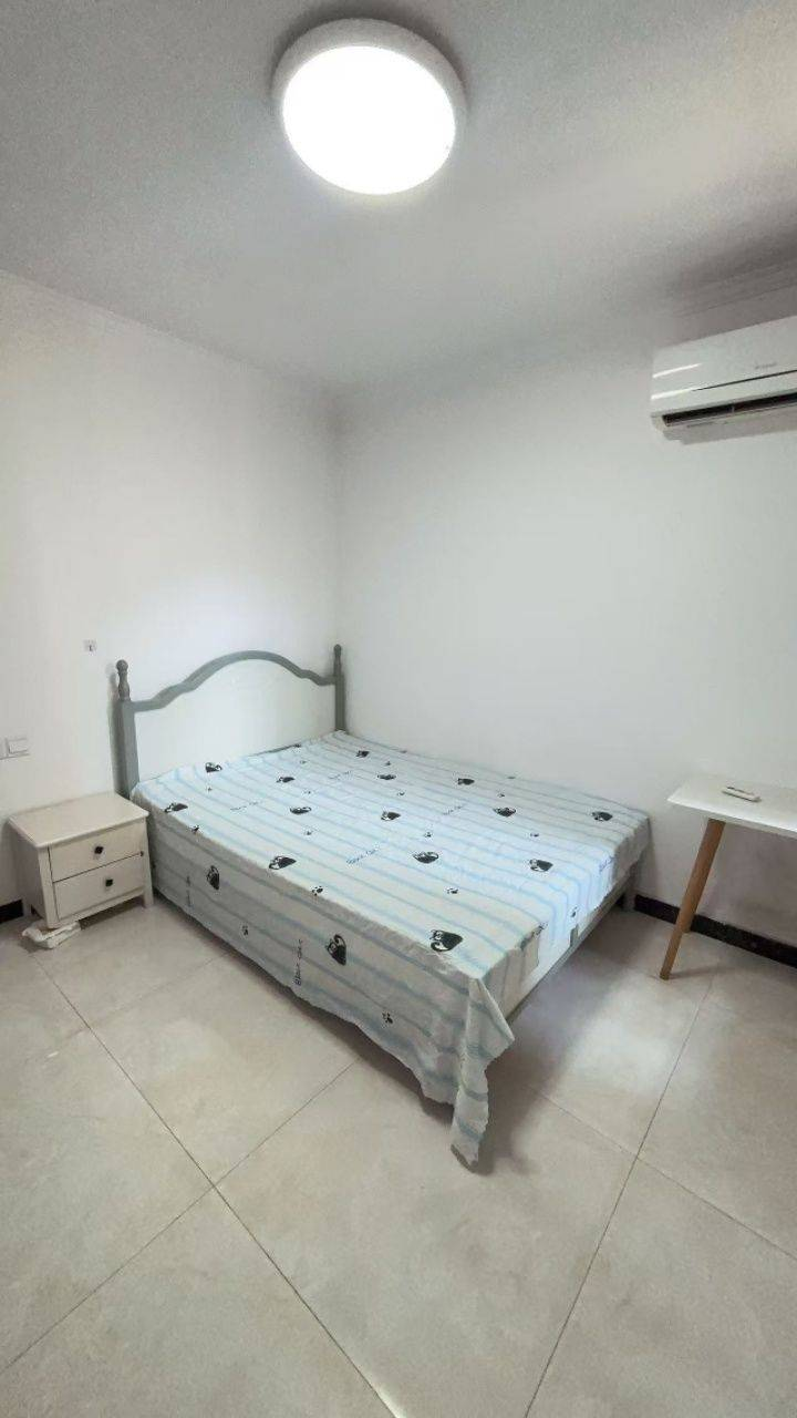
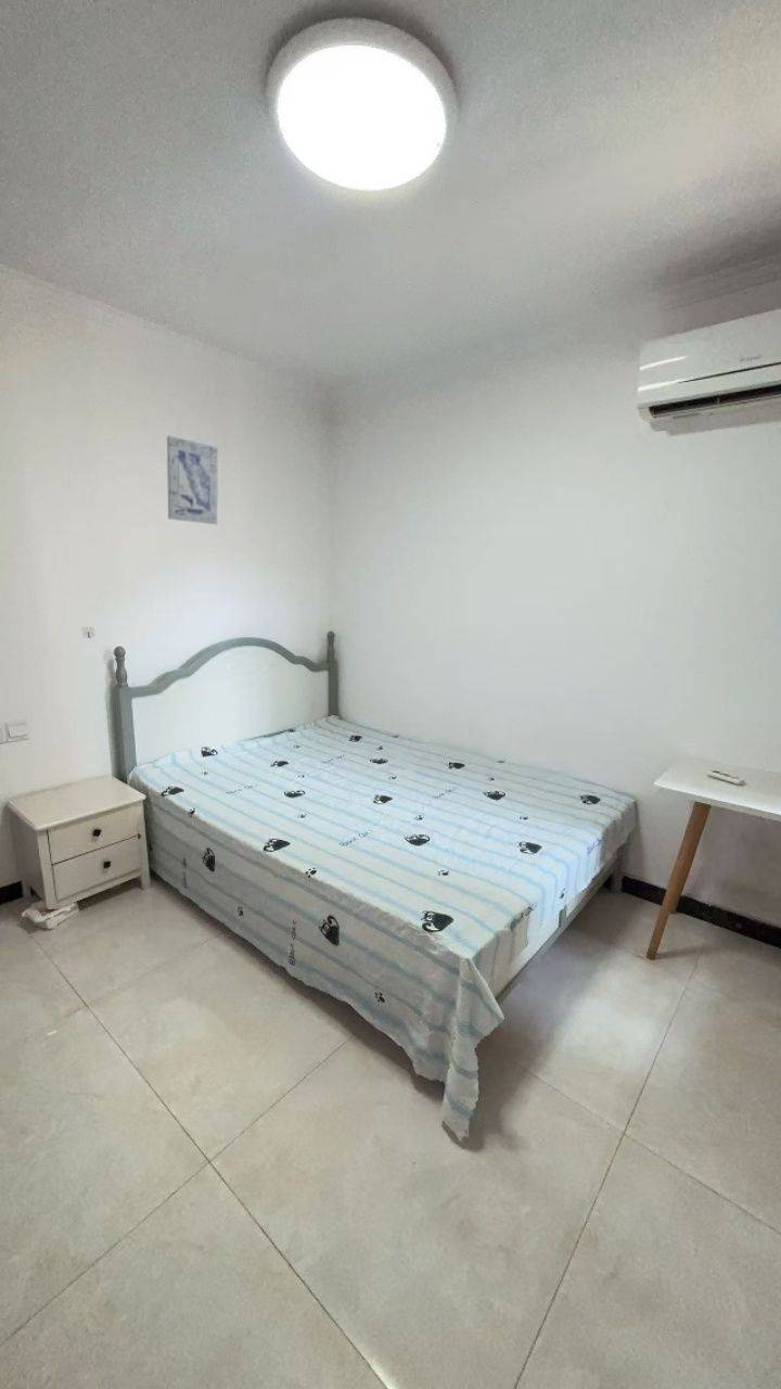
+ wall art (193, 482)
